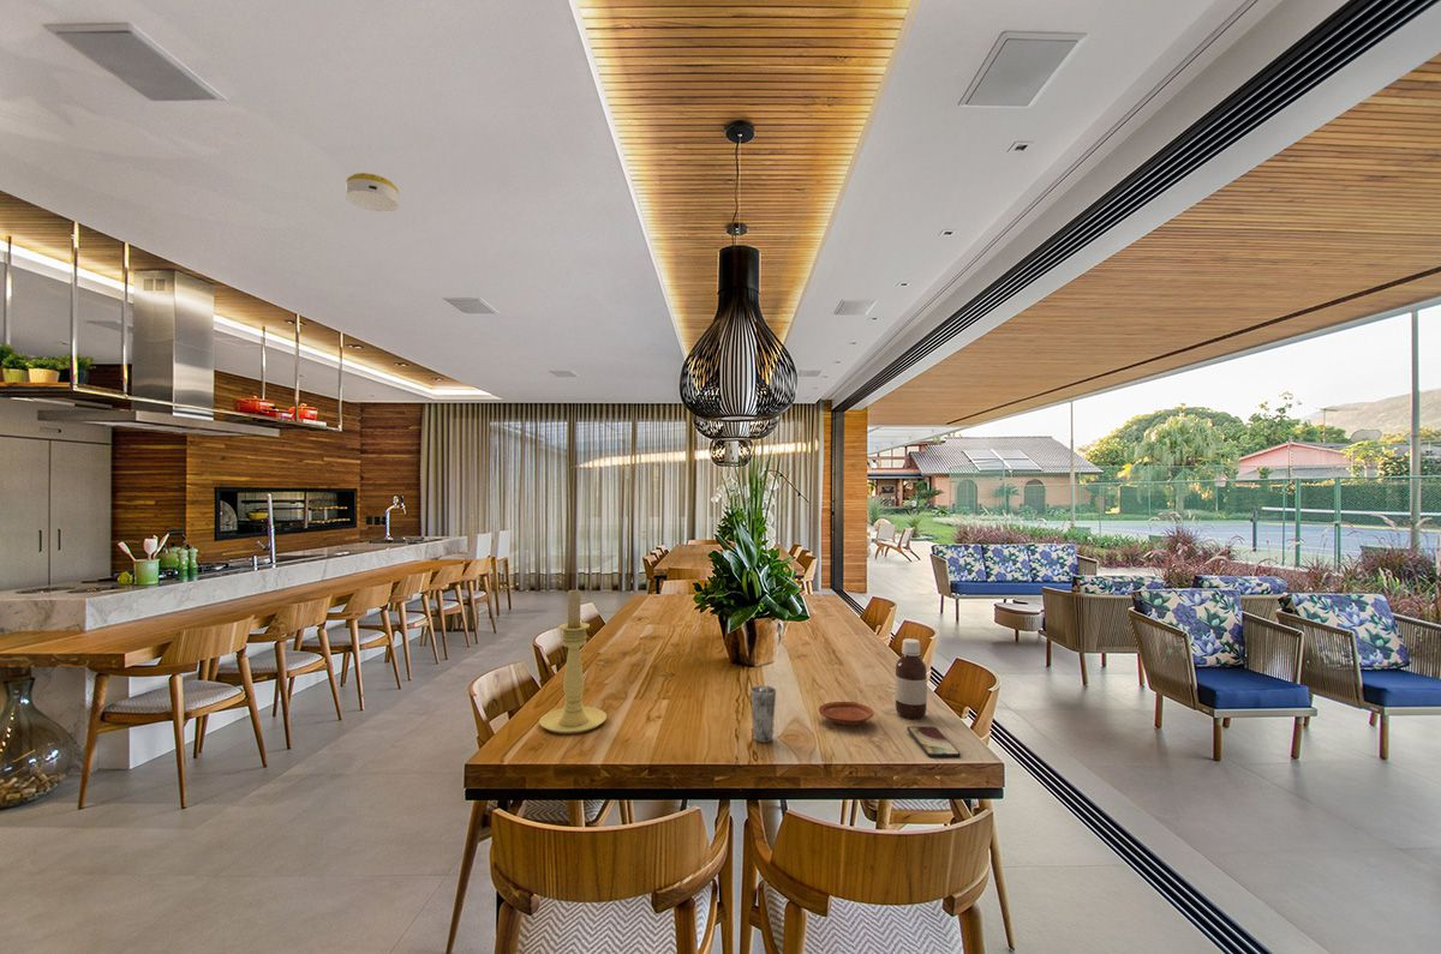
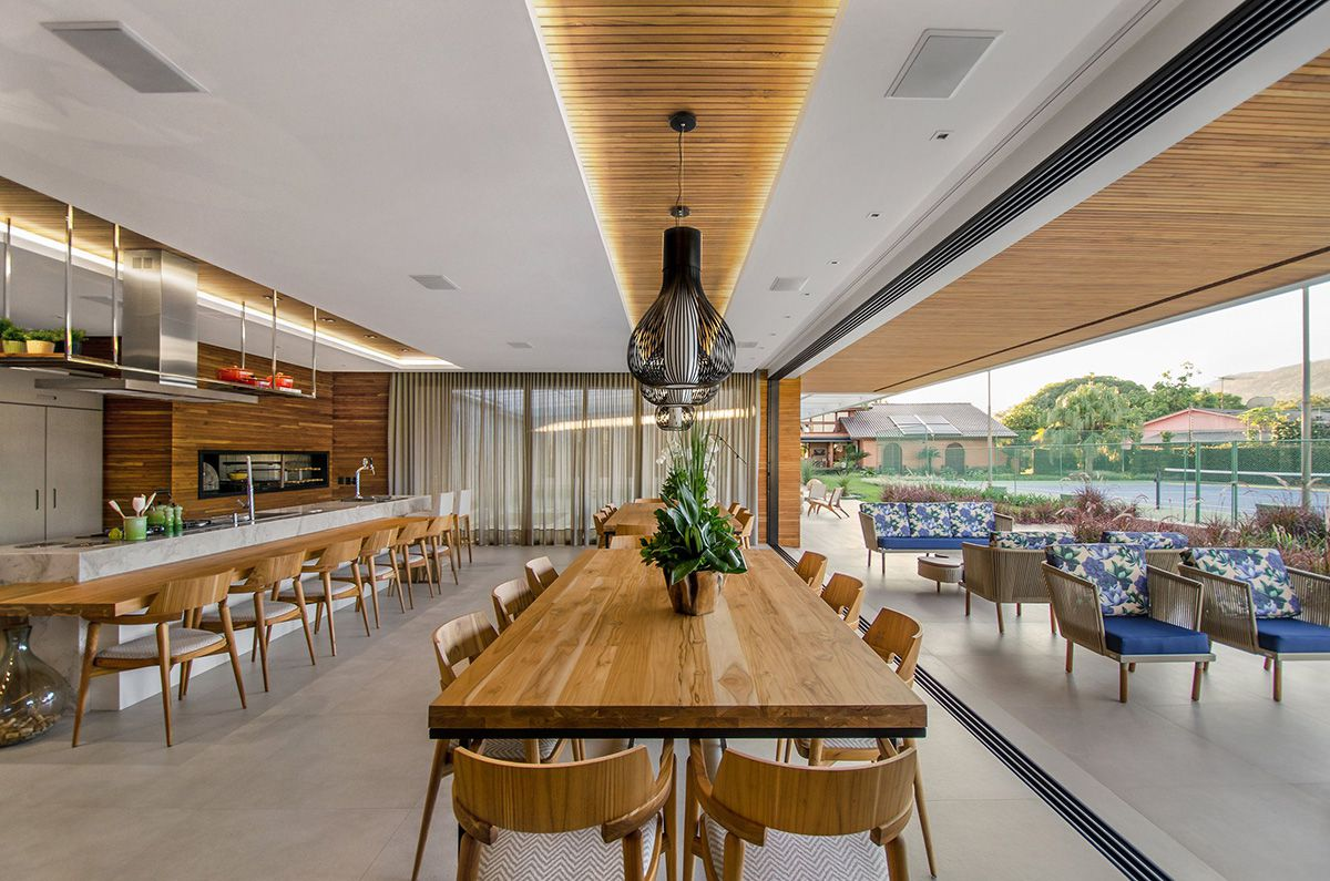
- smartphone (932, 740)
- bottle (910, 677)
- plate (845, 715)
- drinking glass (763, 714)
- candle holder (574, 654)
- smoke detector (372, 191)
